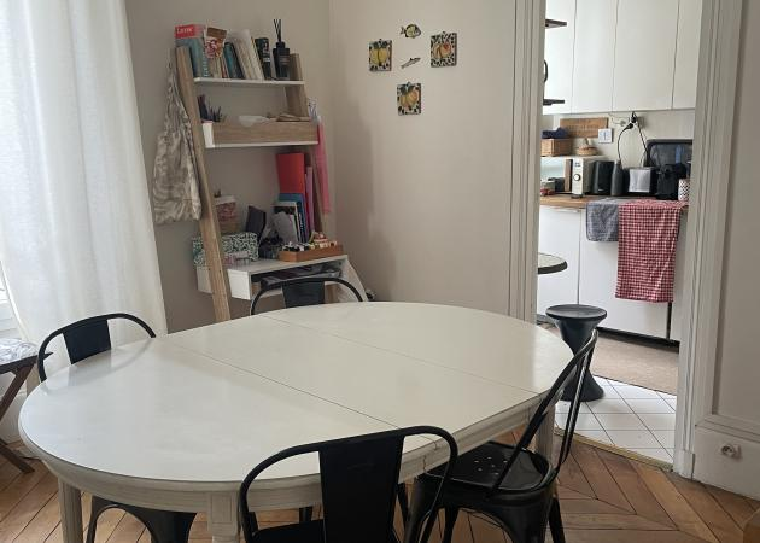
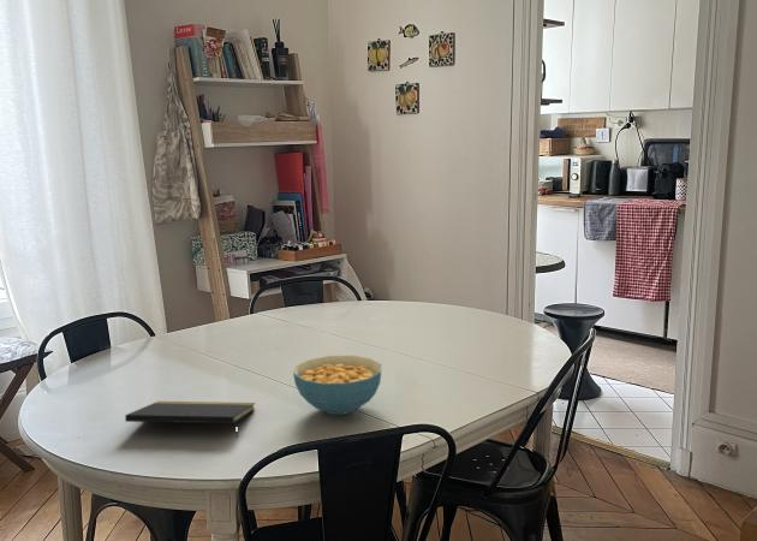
+ notepad (192, 411)
+ cereal bowl (338, 388)
